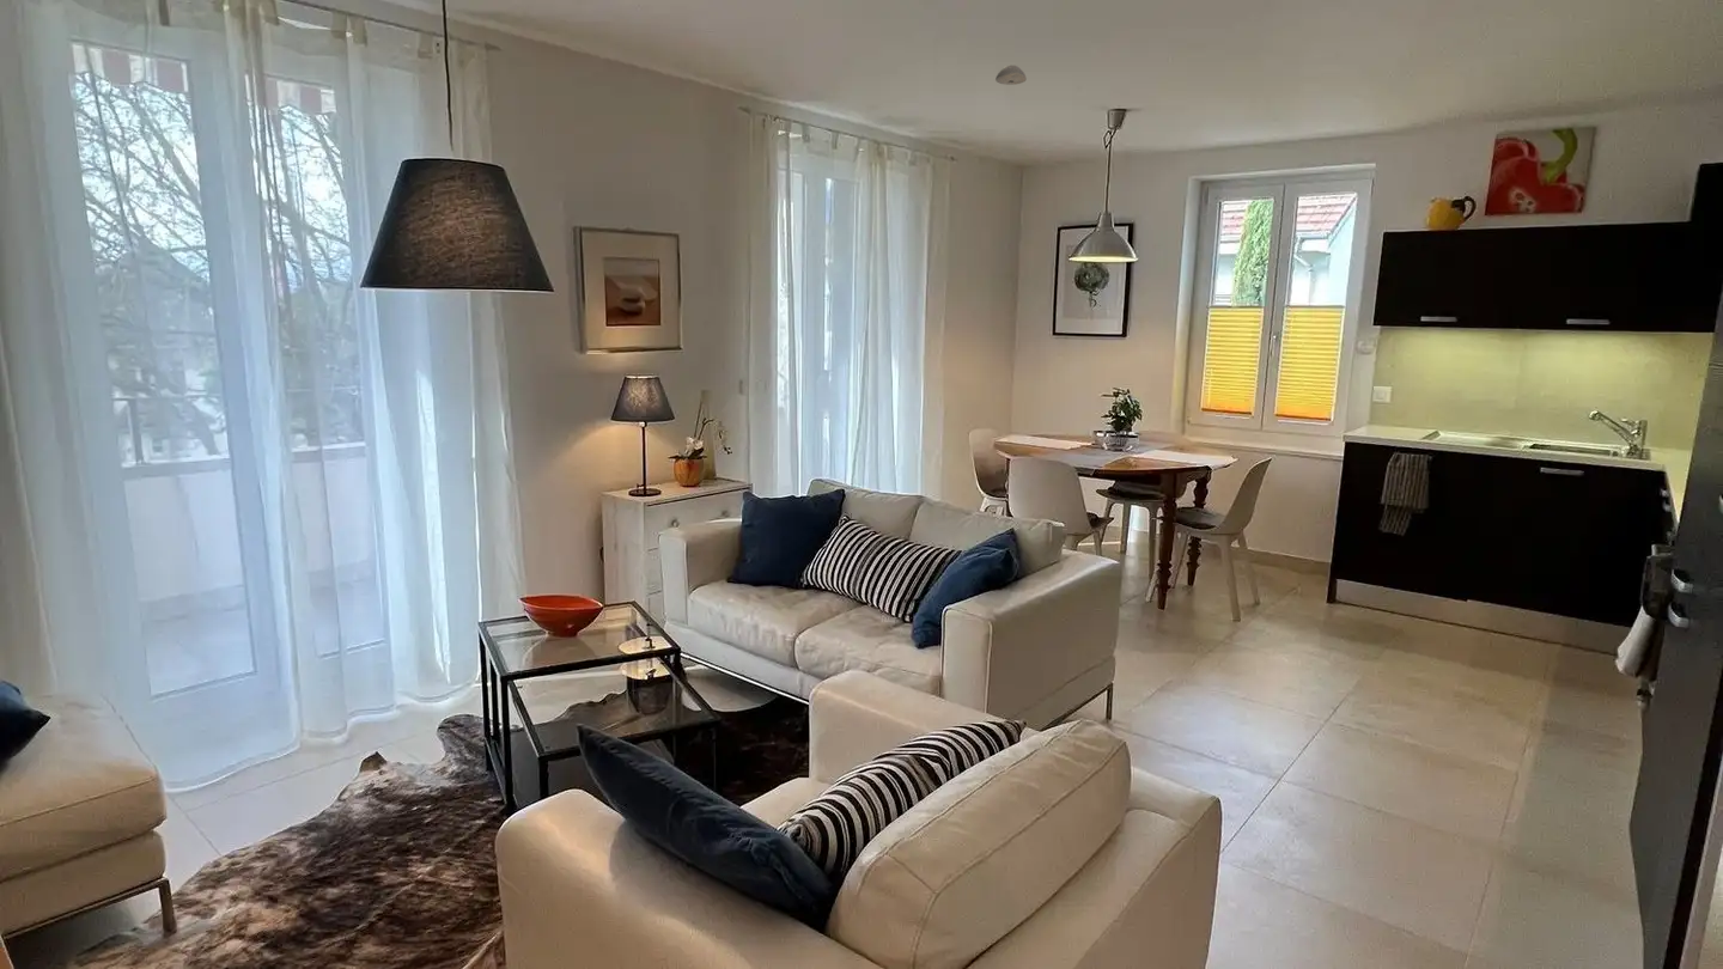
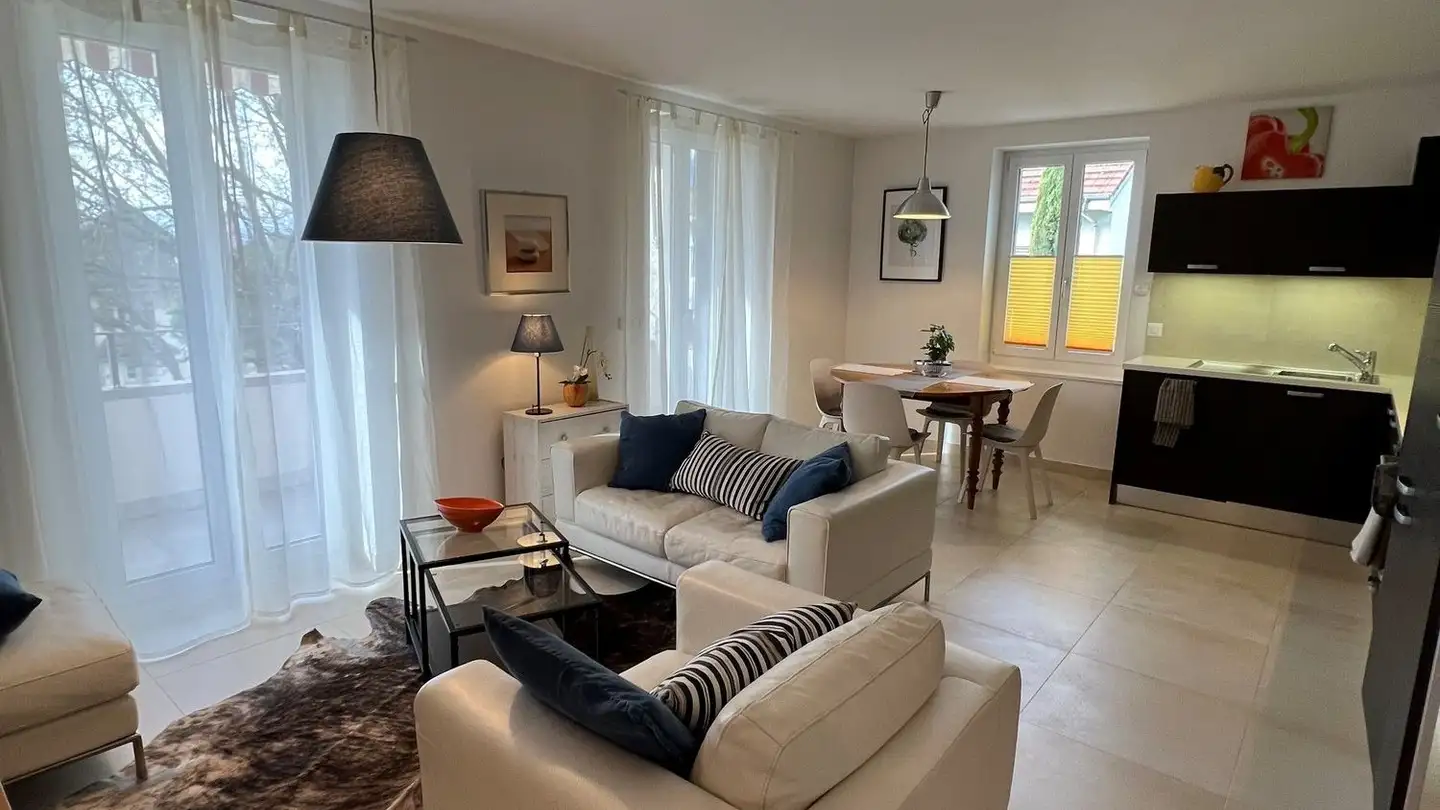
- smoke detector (1011, 73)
